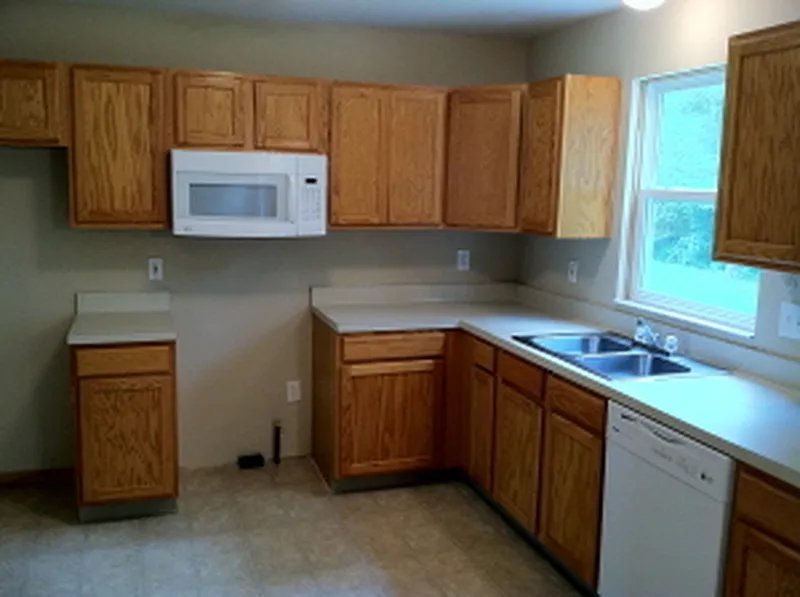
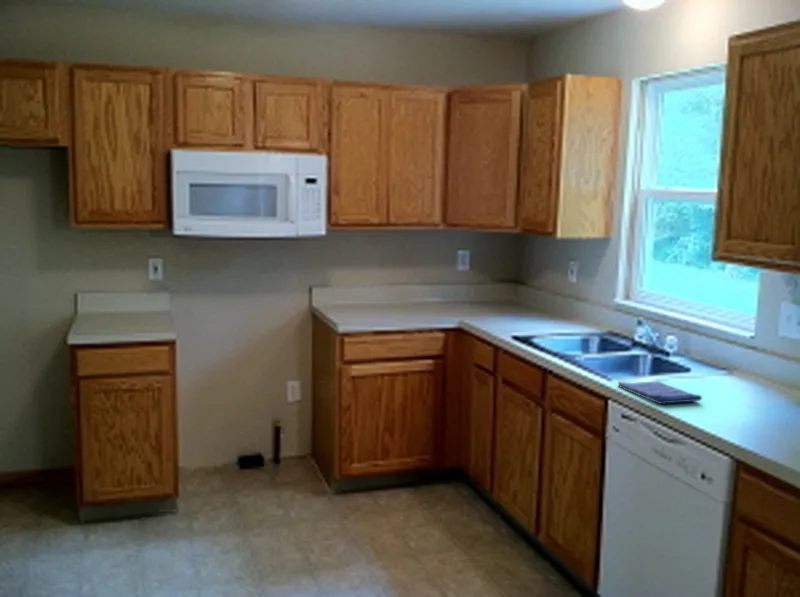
+ dish towel (658, 390)
